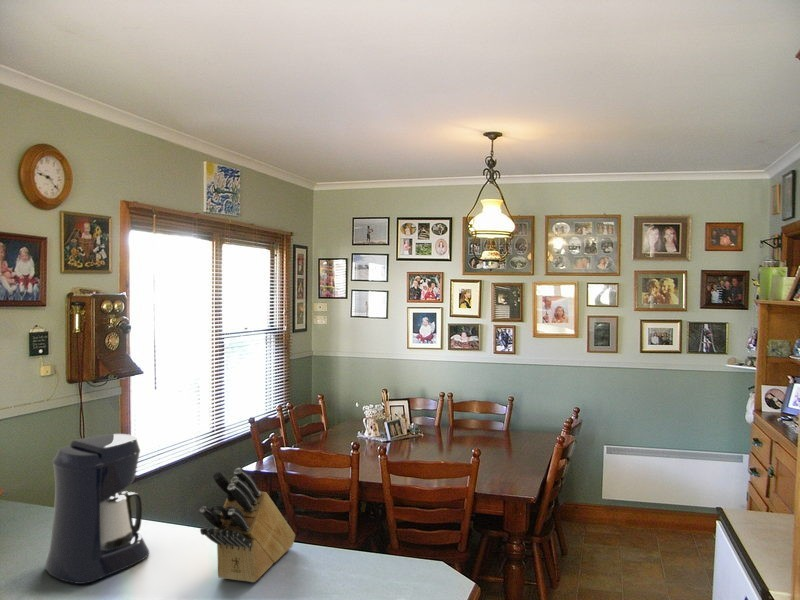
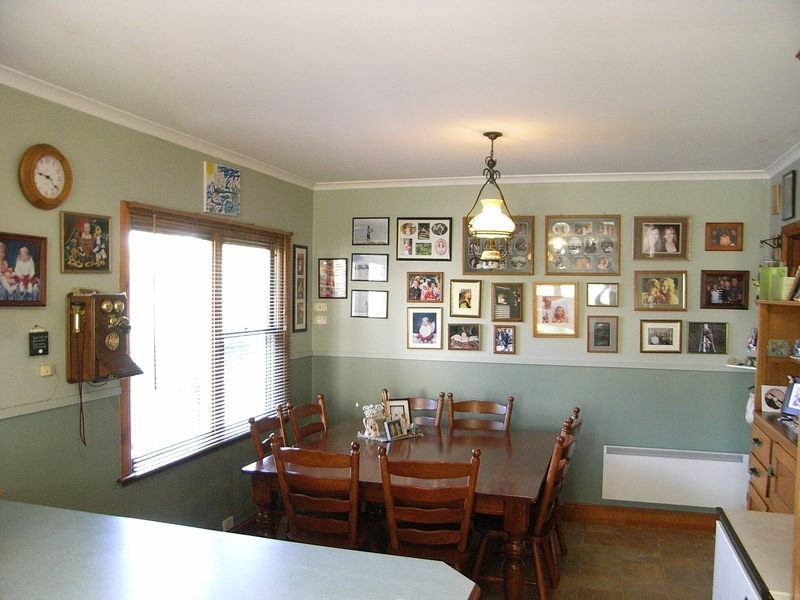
- coffee maker (97, 501)
- knife block (250, 512)
